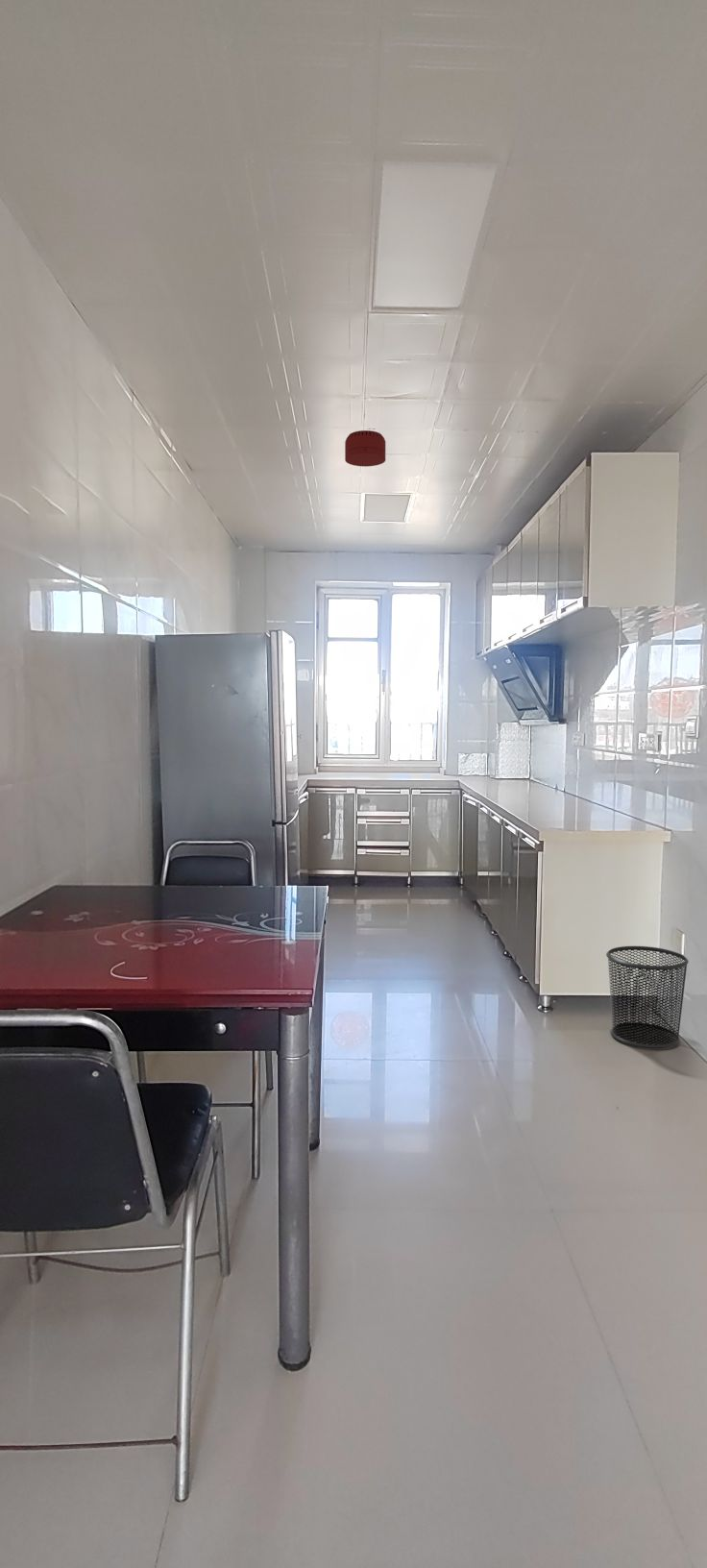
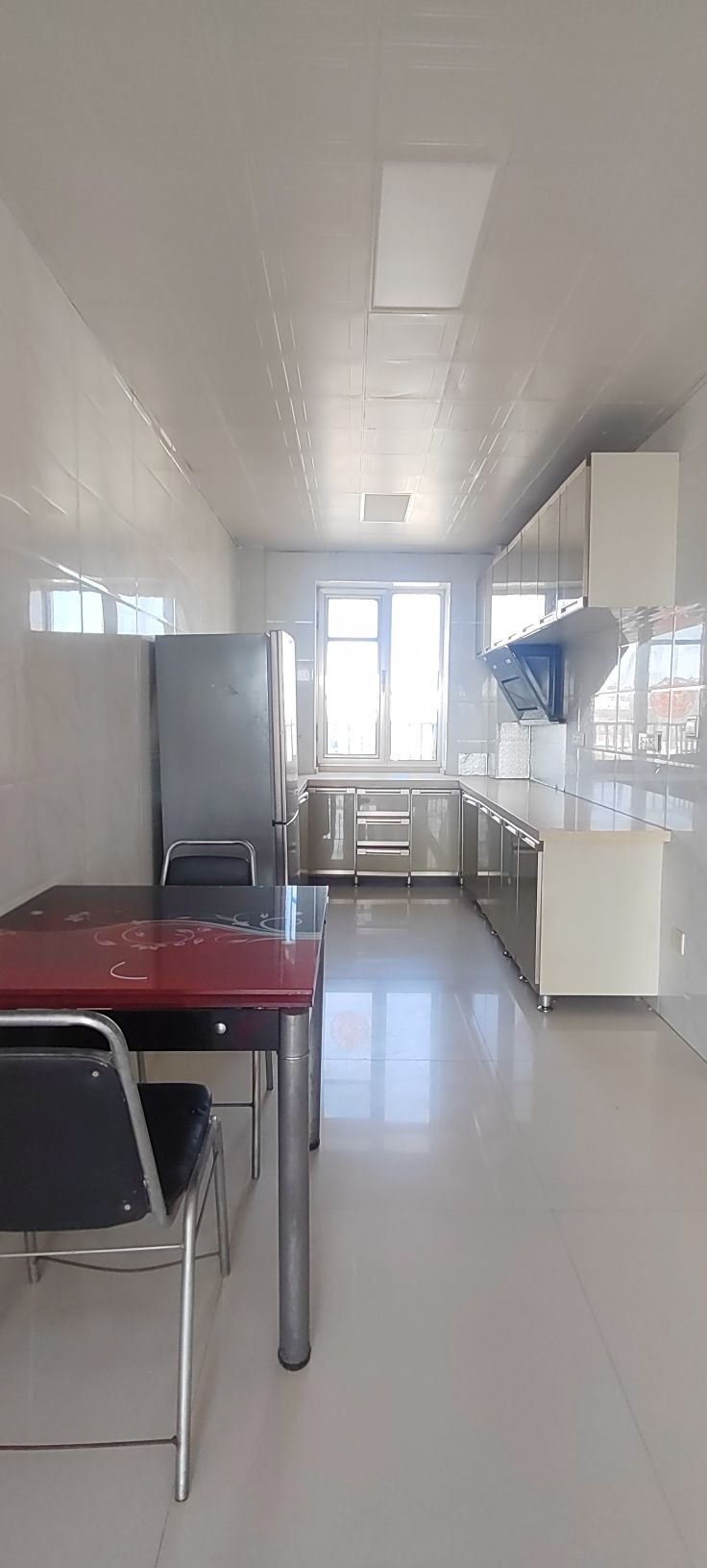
- waste bin (646, 996)
- smoke detector (365, 448)
